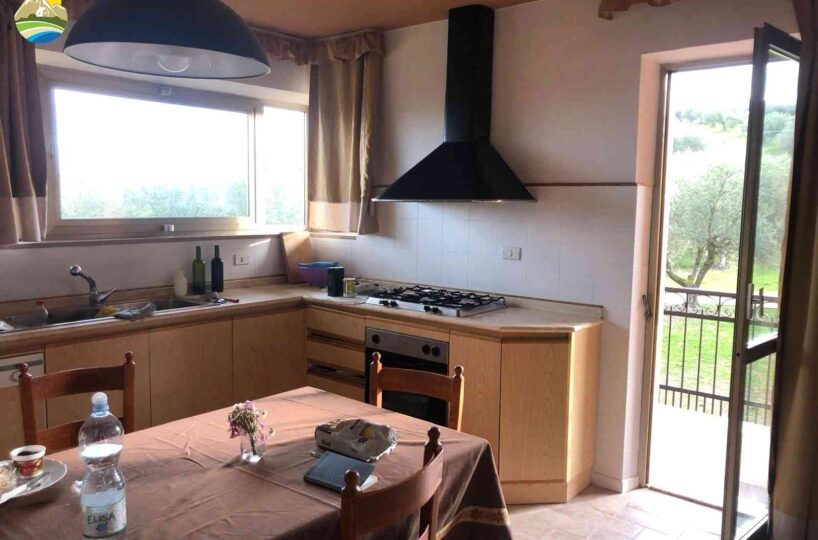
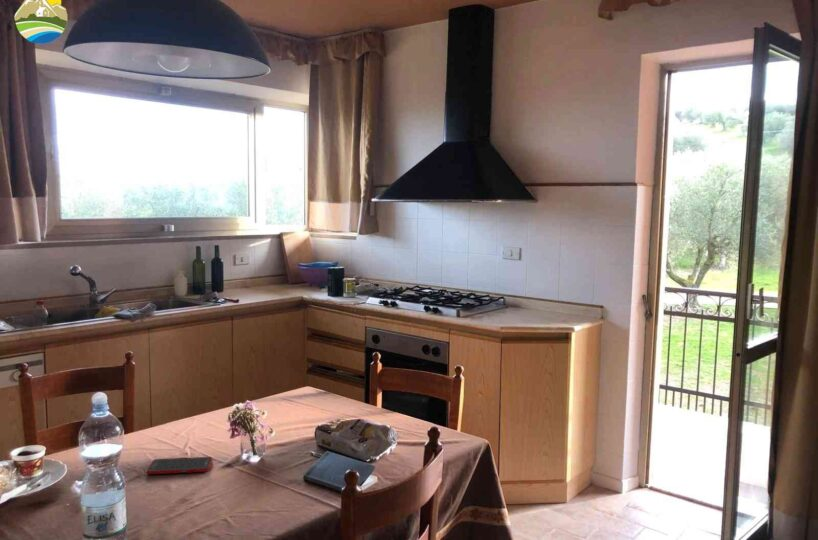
+ cell phone (180, 465)
